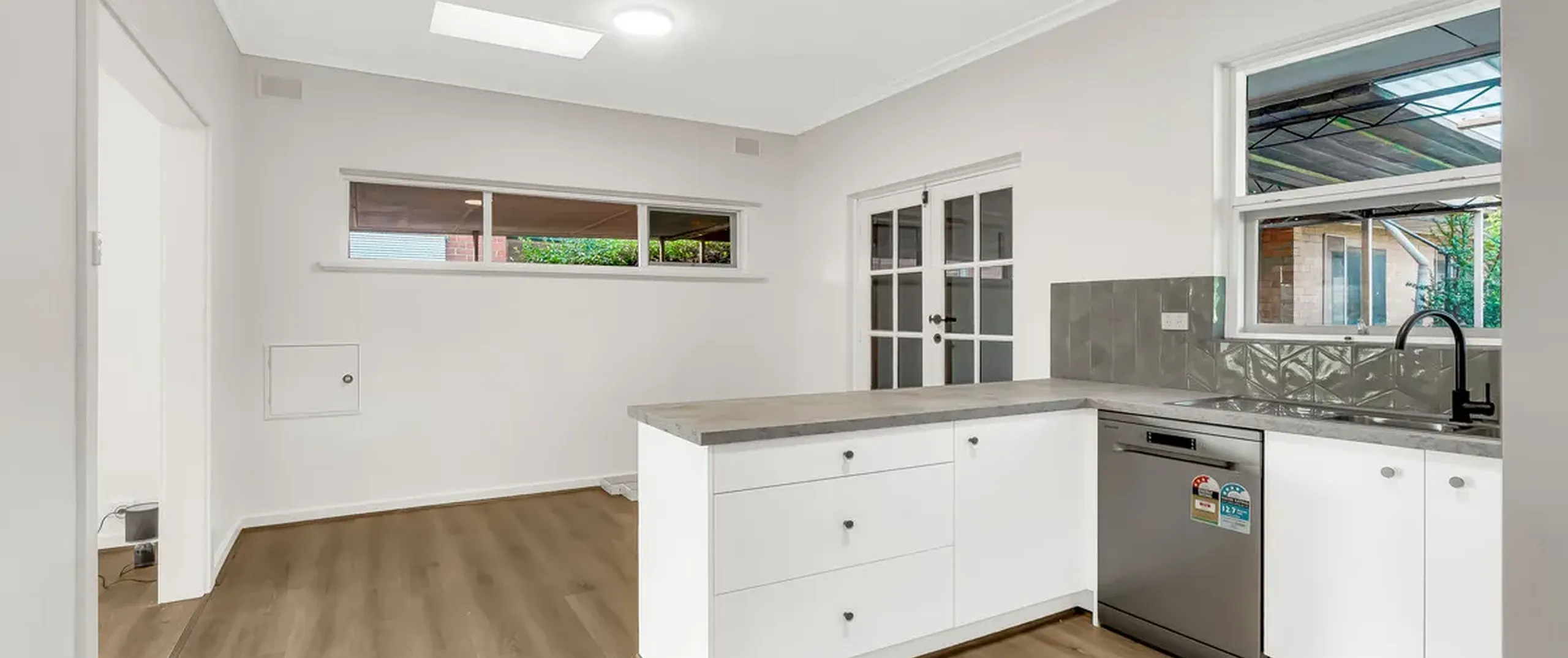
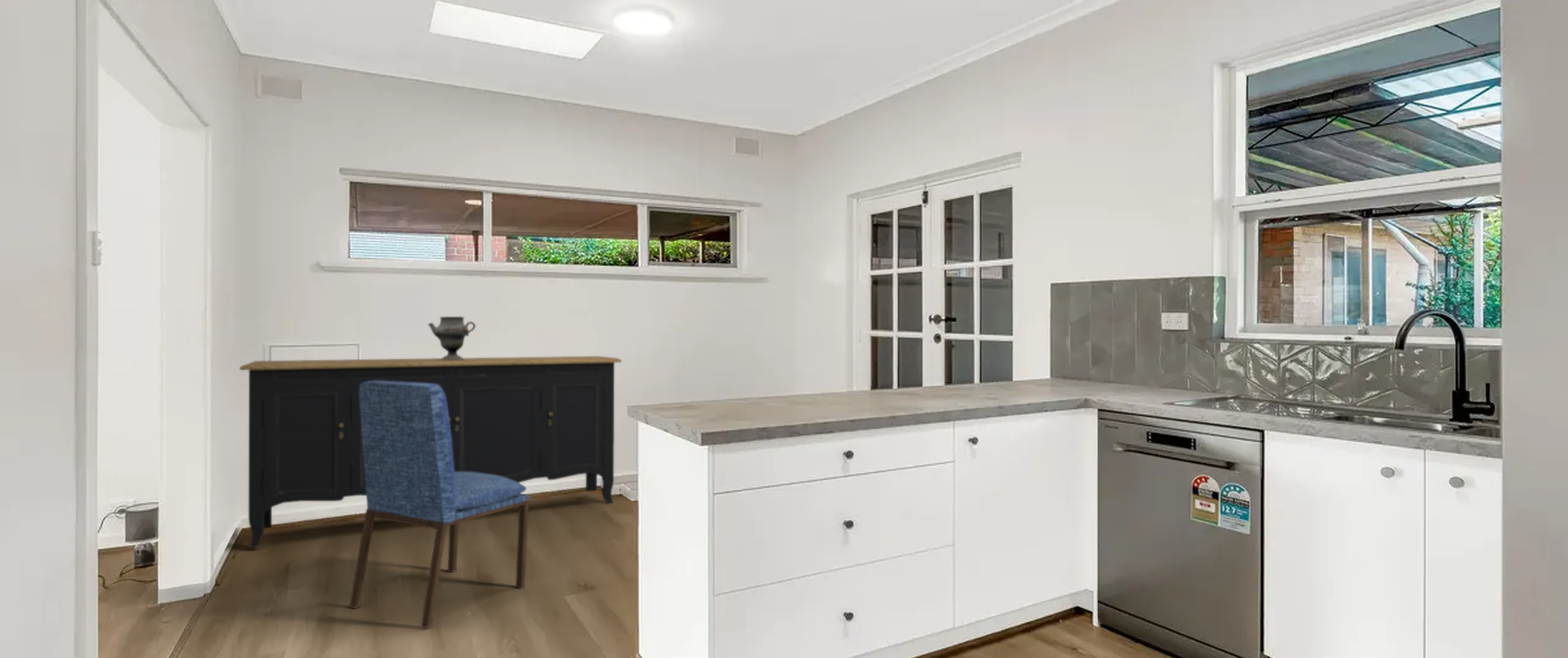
+ sideboard (451, 436)
+ decorative vase (452, 338)
+ dining chair (443, 488)
